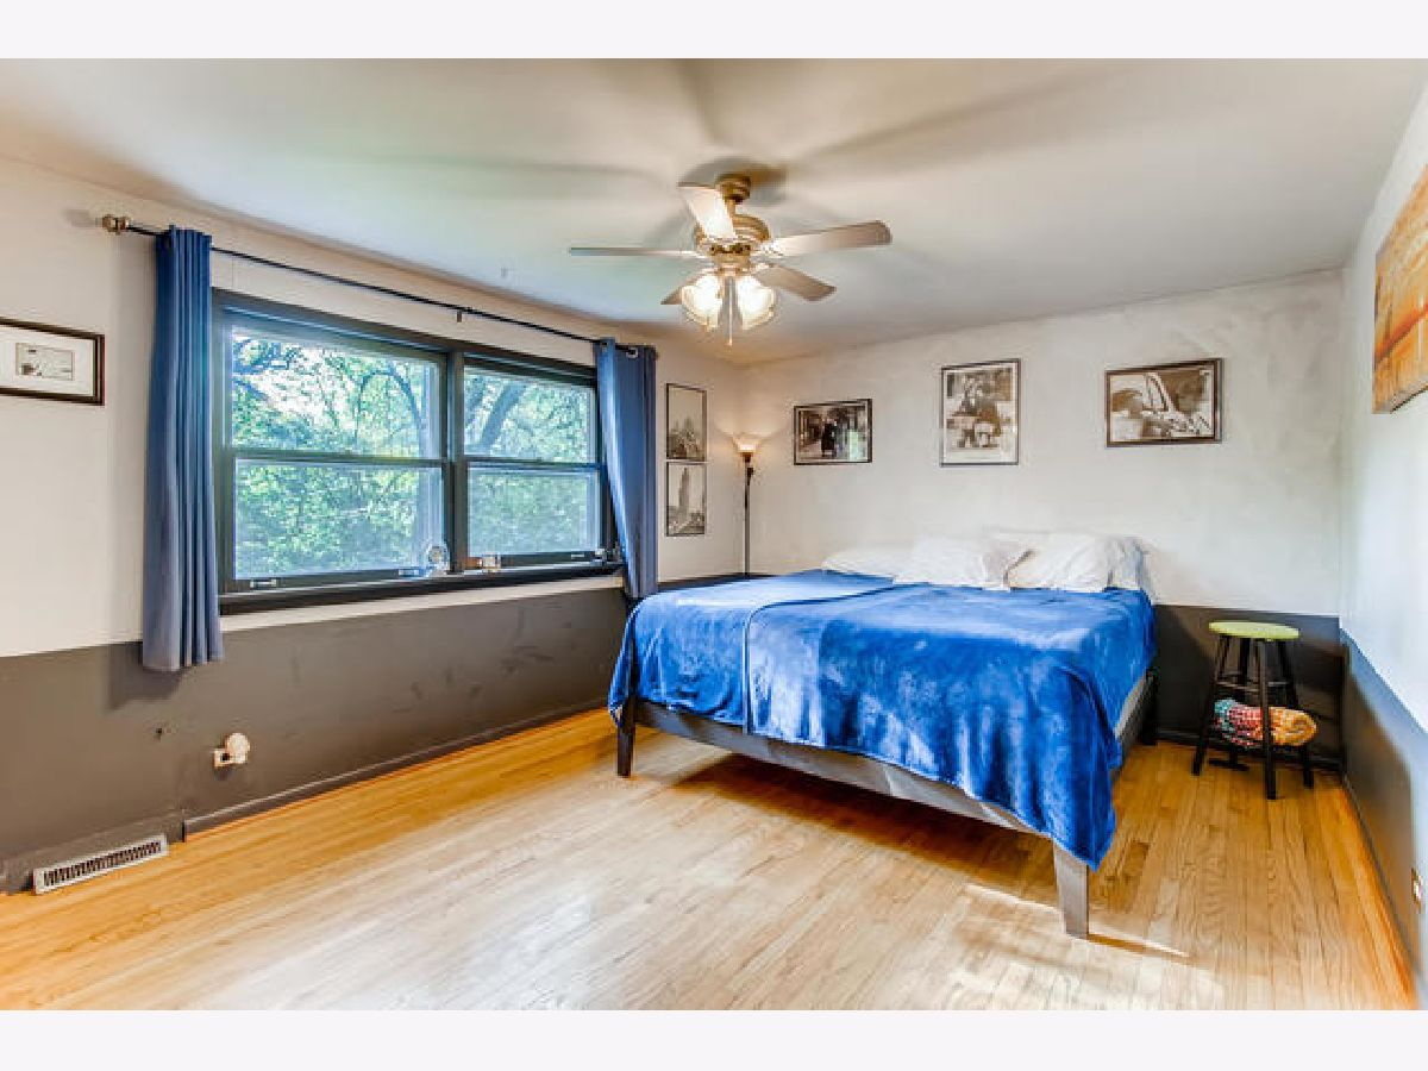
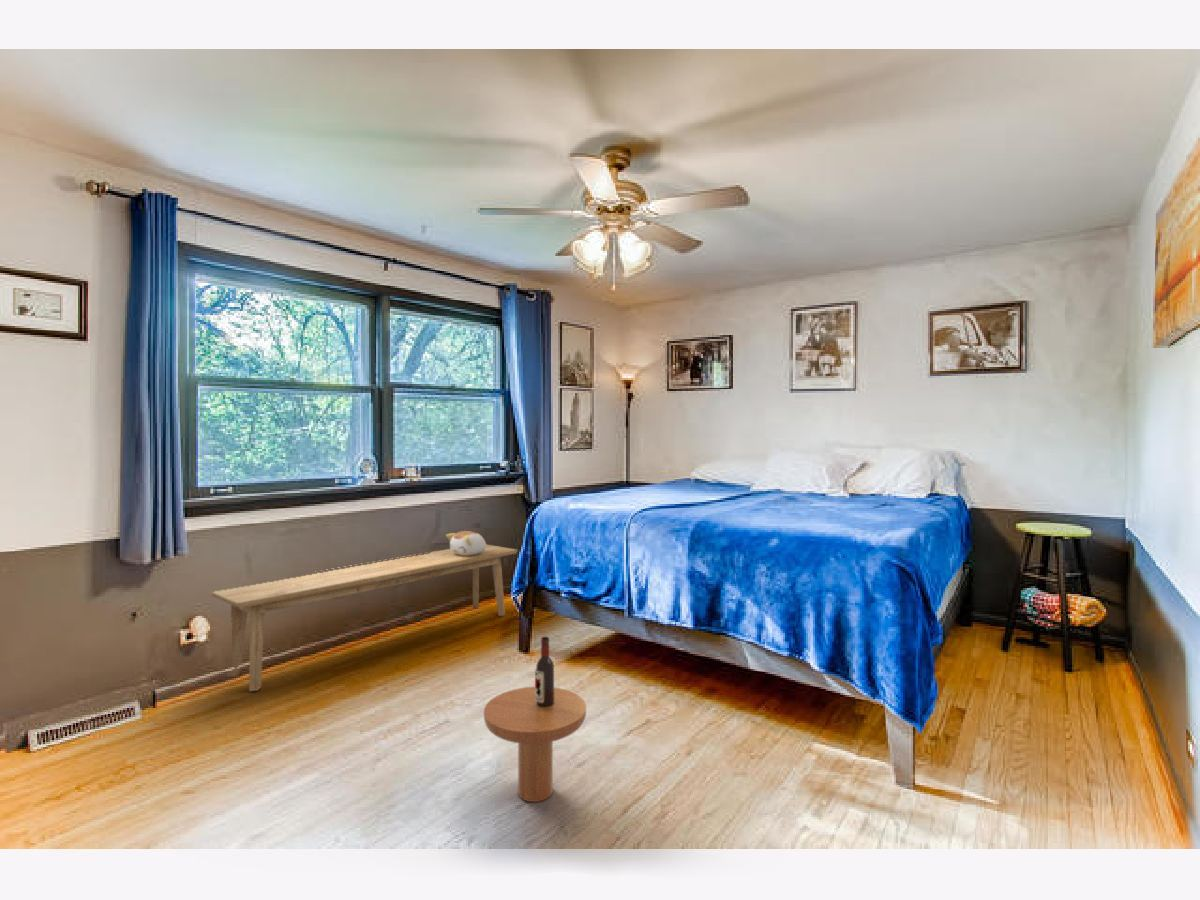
+ plush toy (470, 541)
+ side table (535, 716)
+ bench (383, 587)
